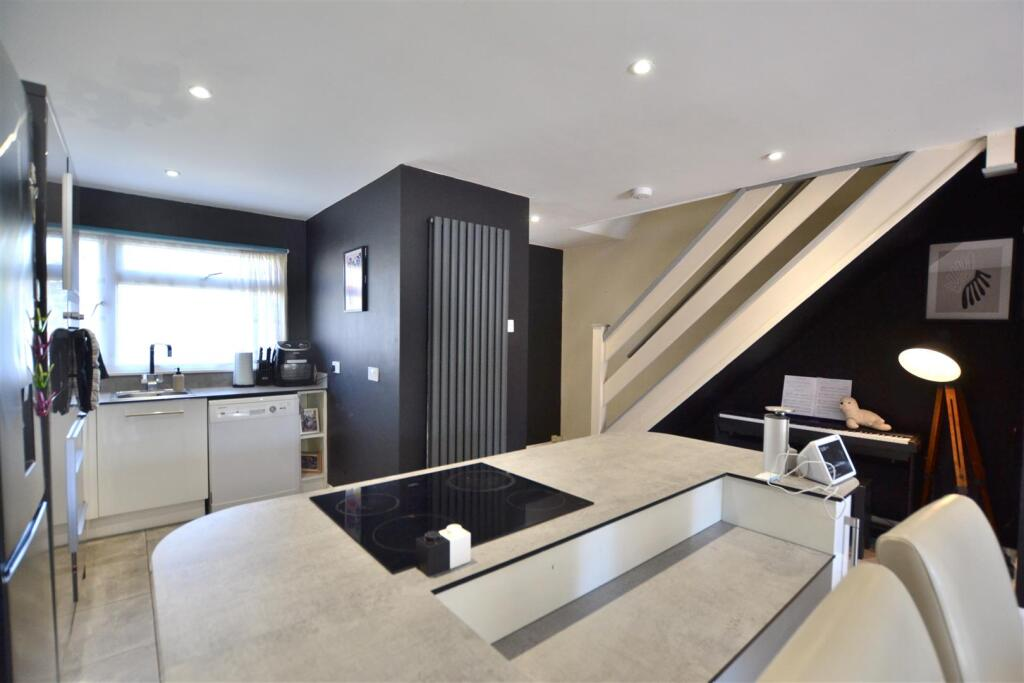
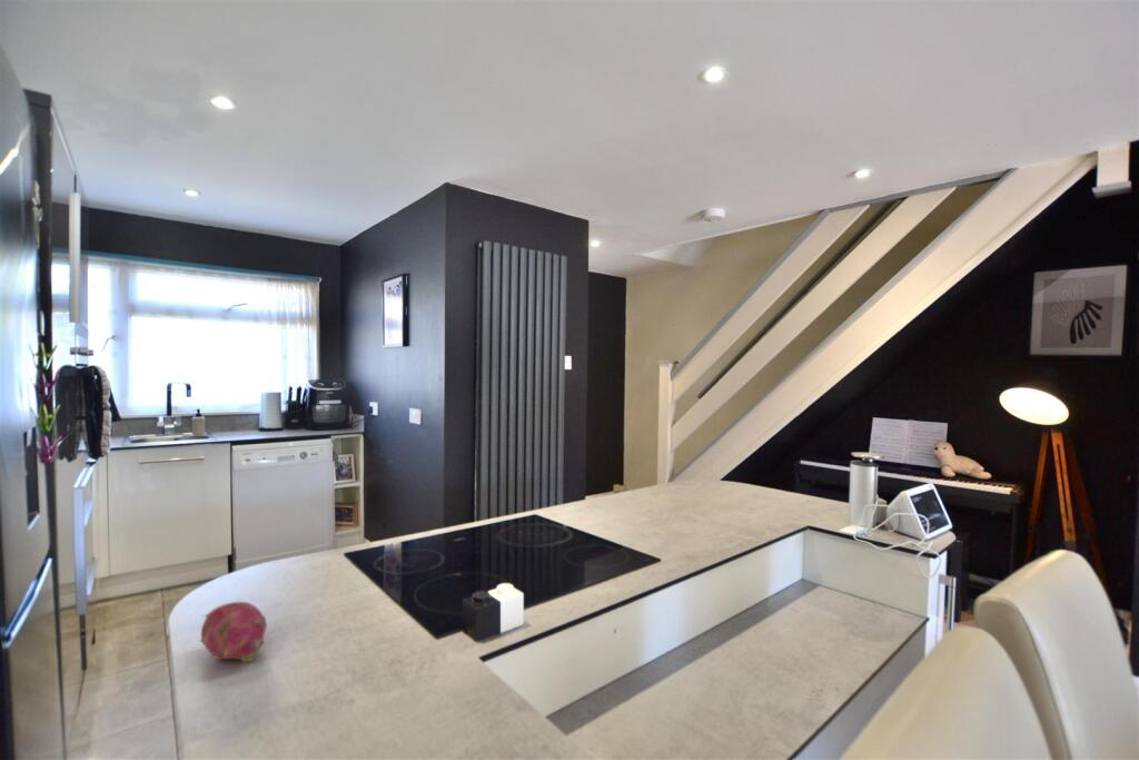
+ fruit (234, 629)
